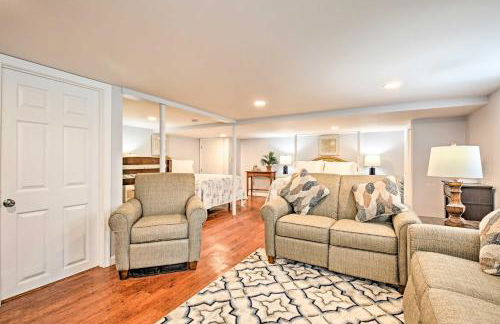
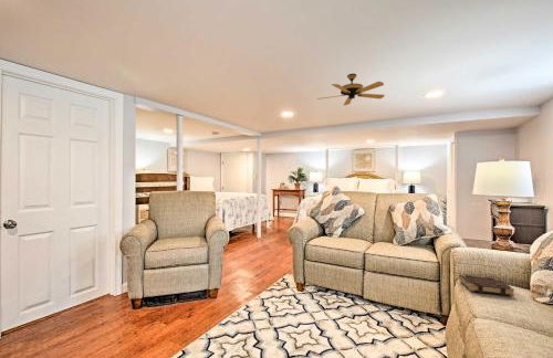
+ ceiling fan (349, 93)
+ book (484, 284)
